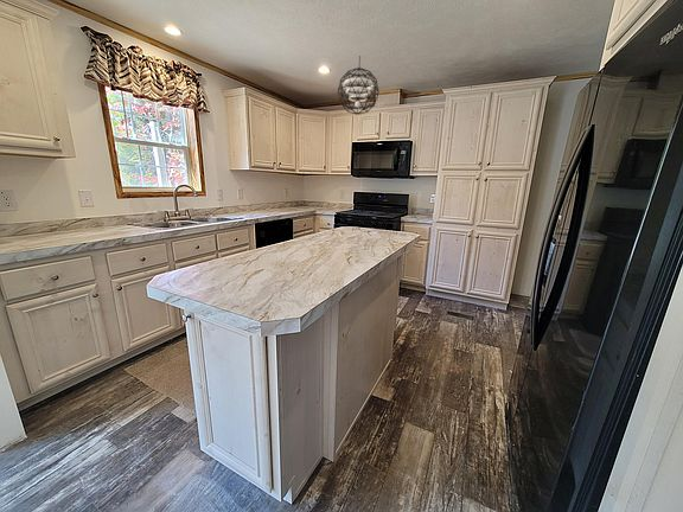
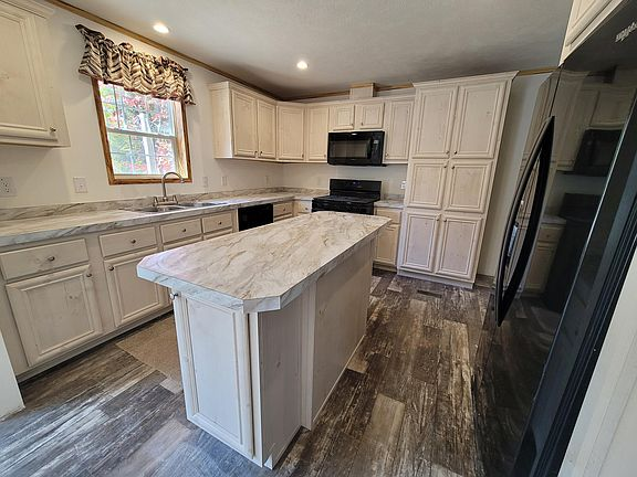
- pendant light (358, 85)
